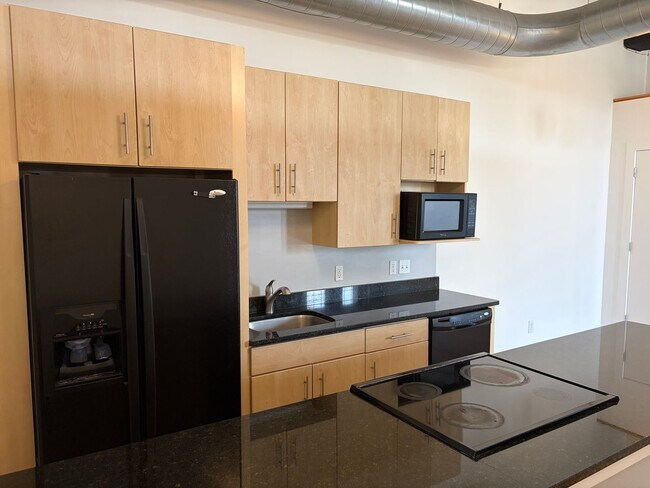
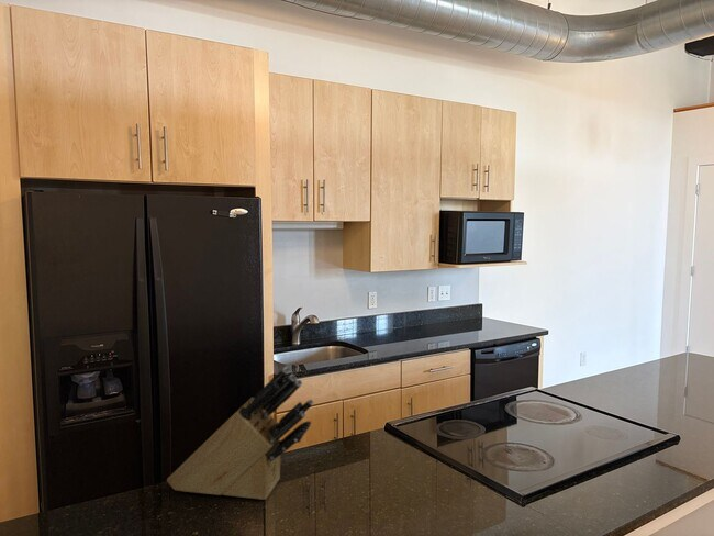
+ knife block (241, 427)
